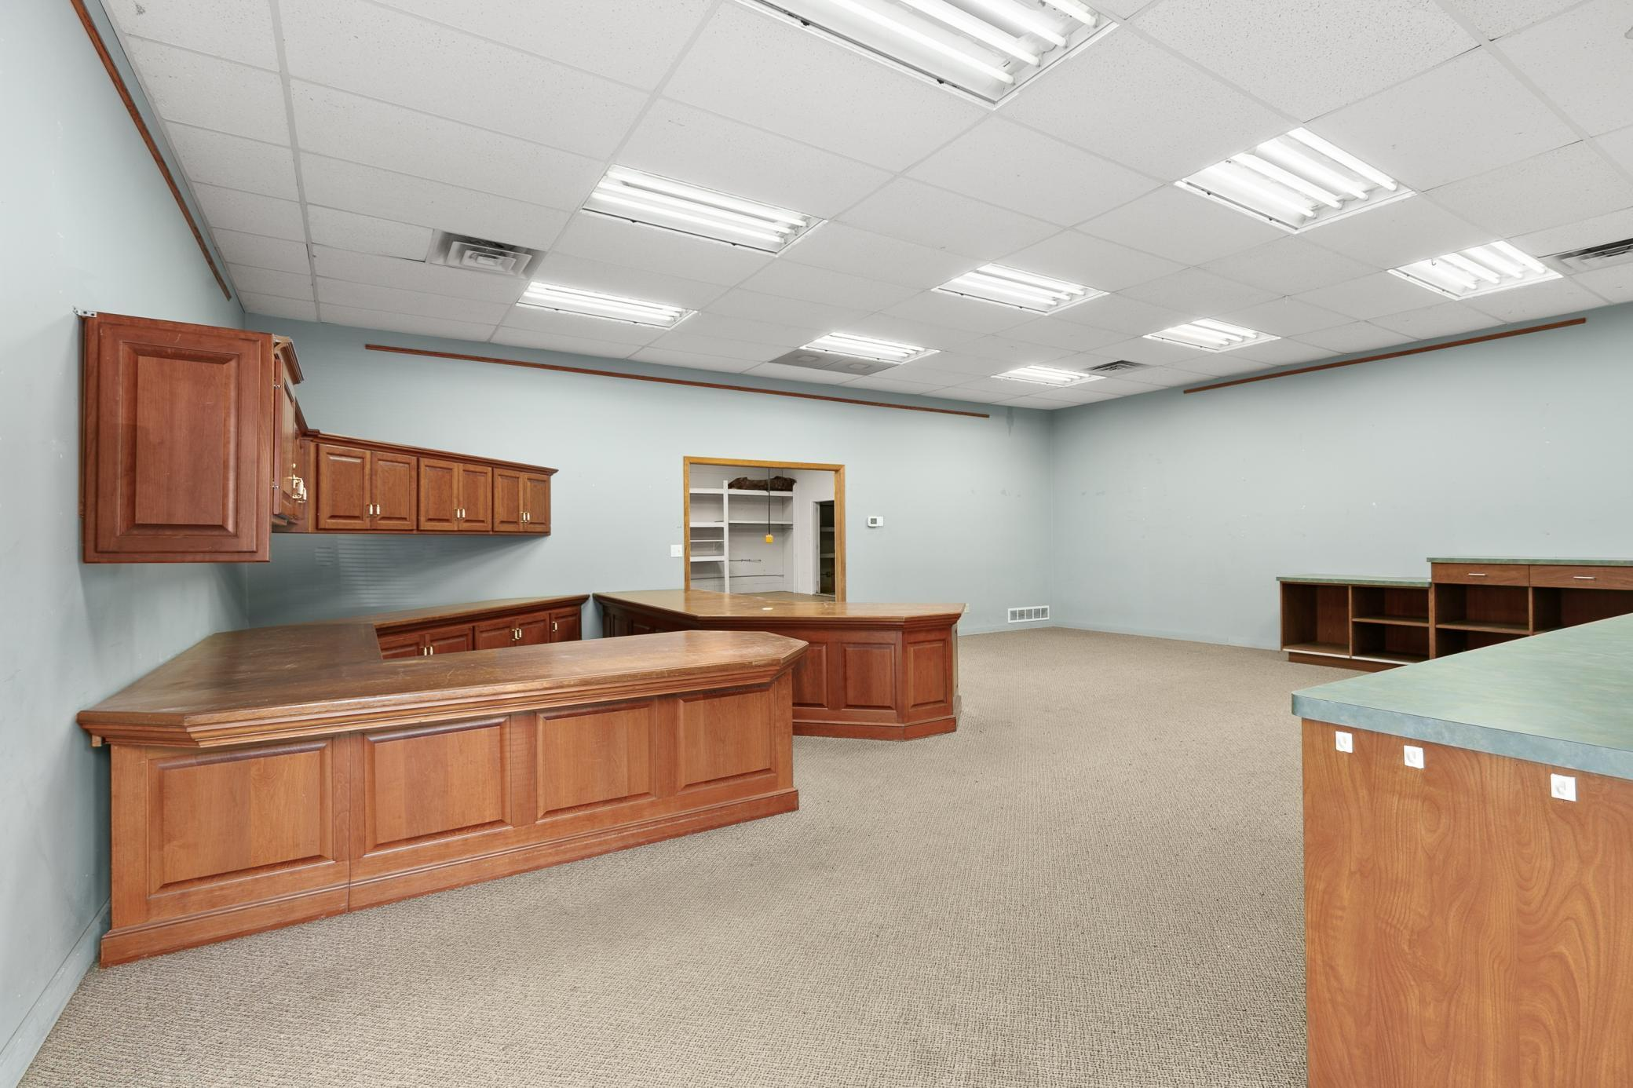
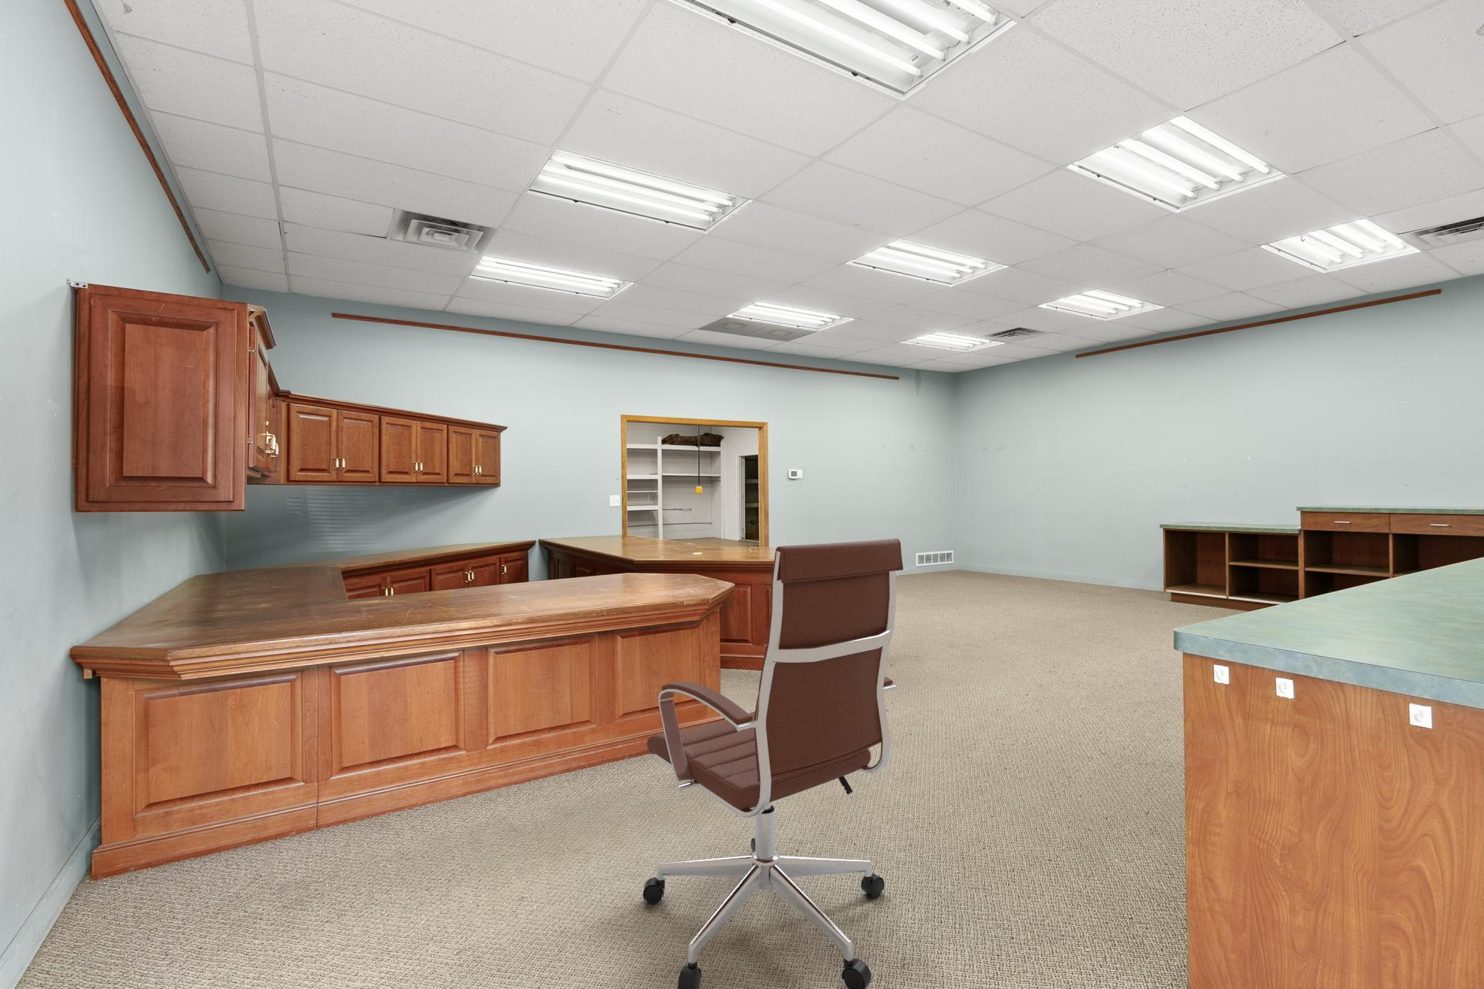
+ chair (770, 731)
